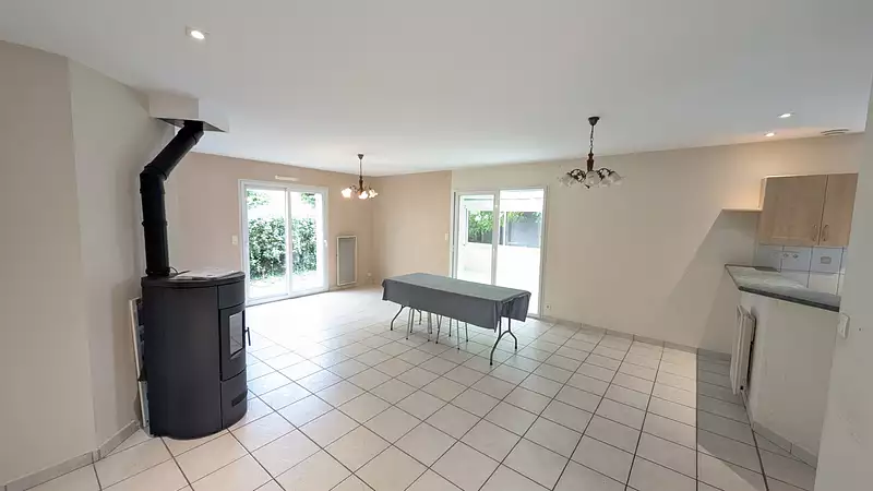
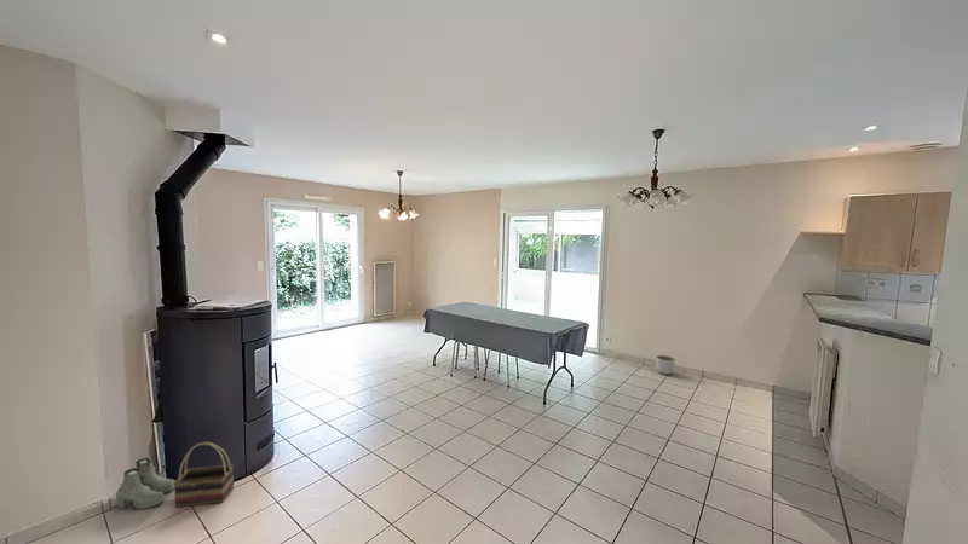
+ boots (146, 481)
+ planter (664, 365)
+ basket (204, 470)
